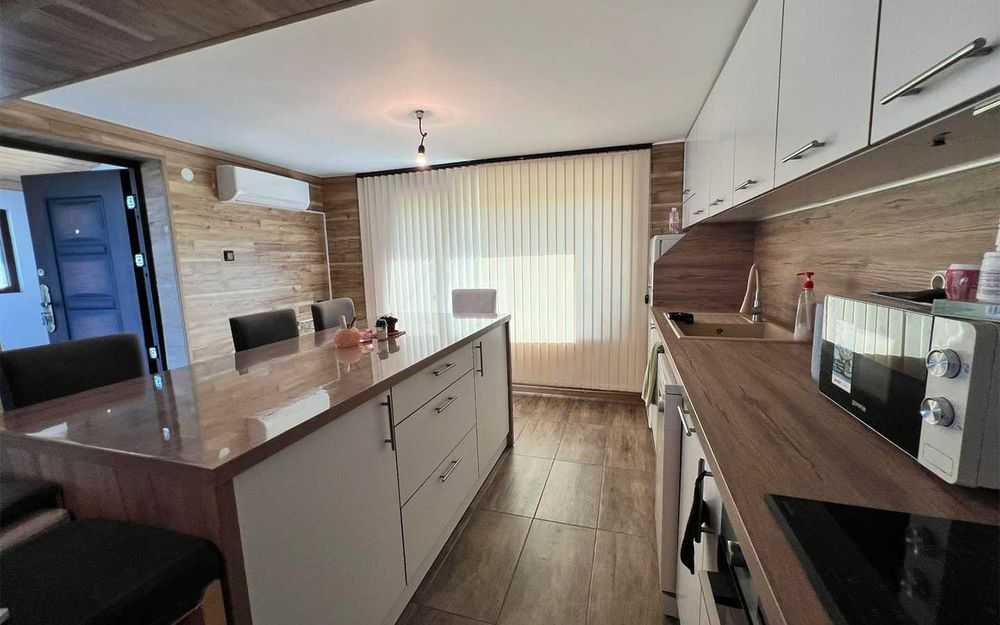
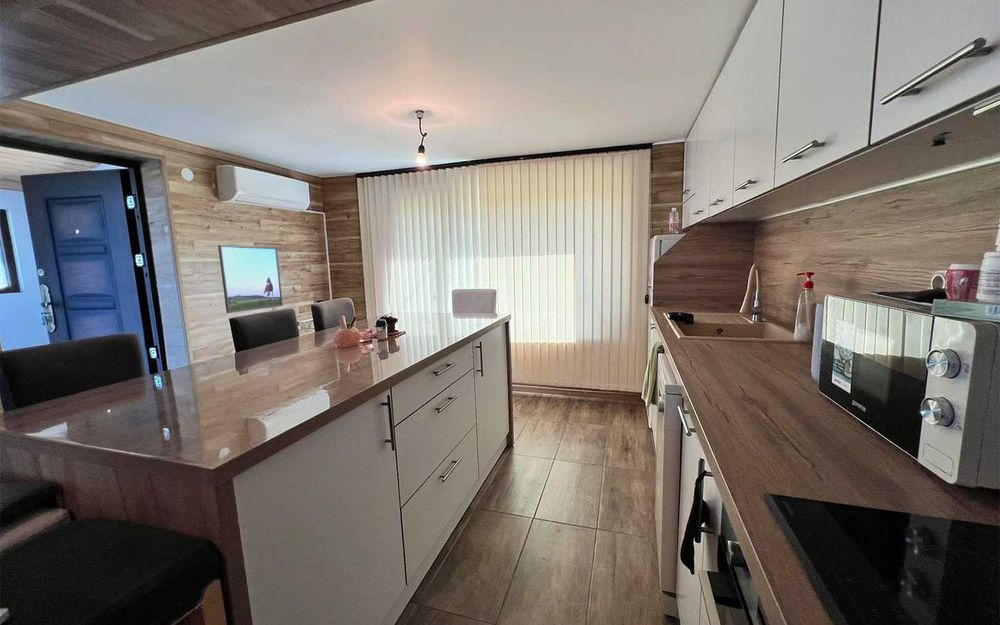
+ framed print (253, 278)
